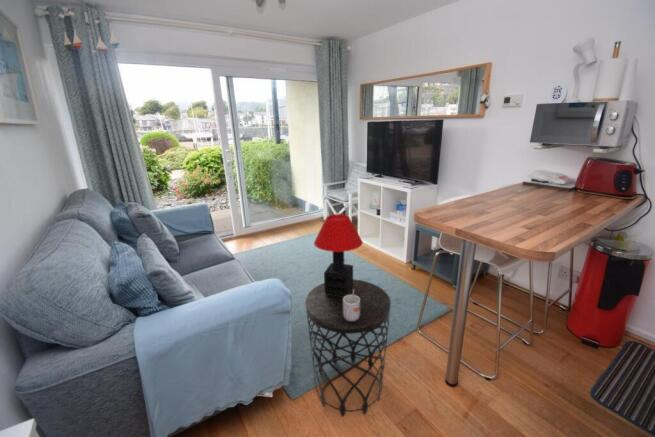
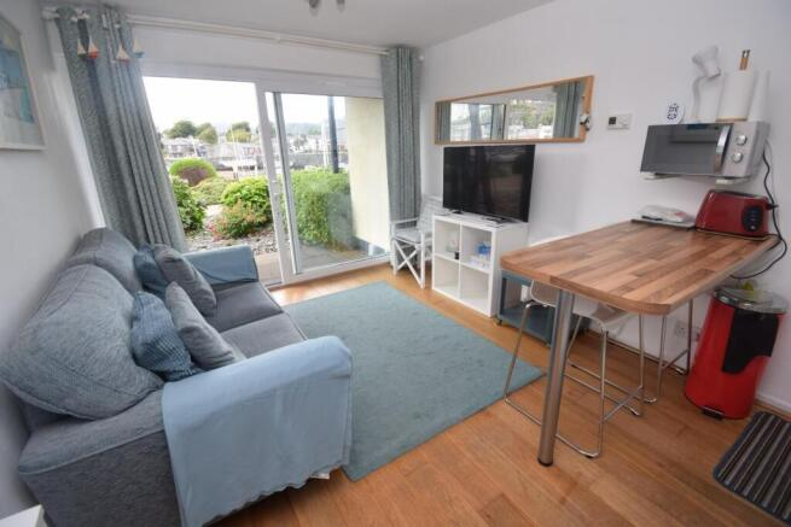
- mug (350, 307)
- side table (348, 345)
- table lamp (338, 254)
